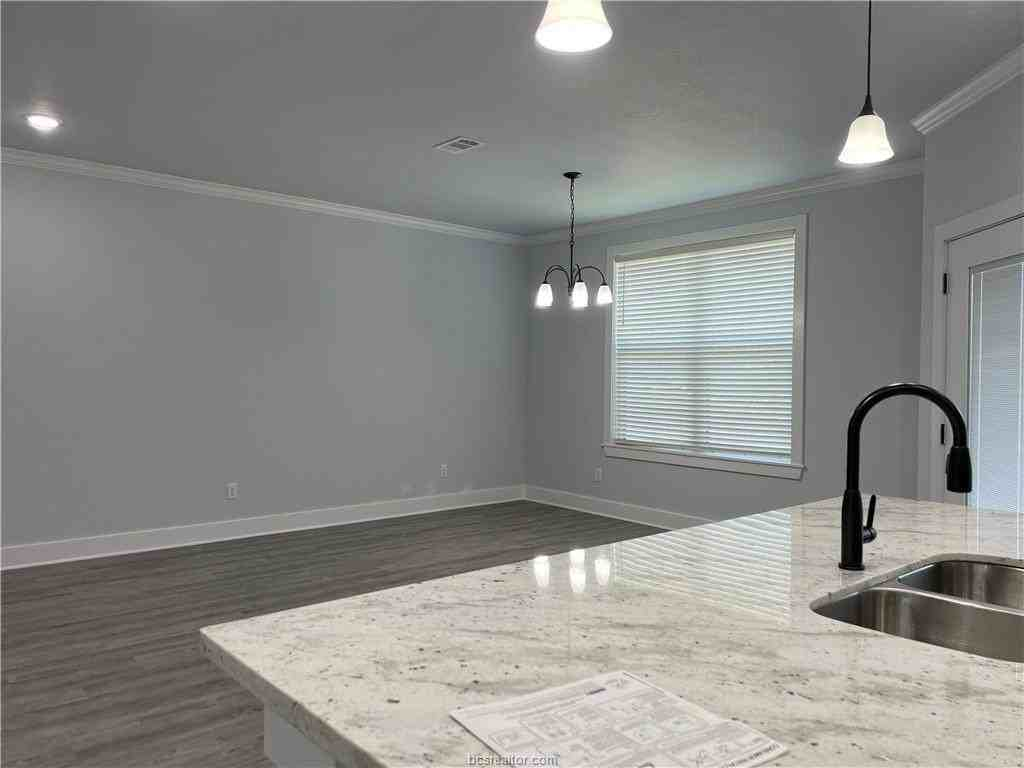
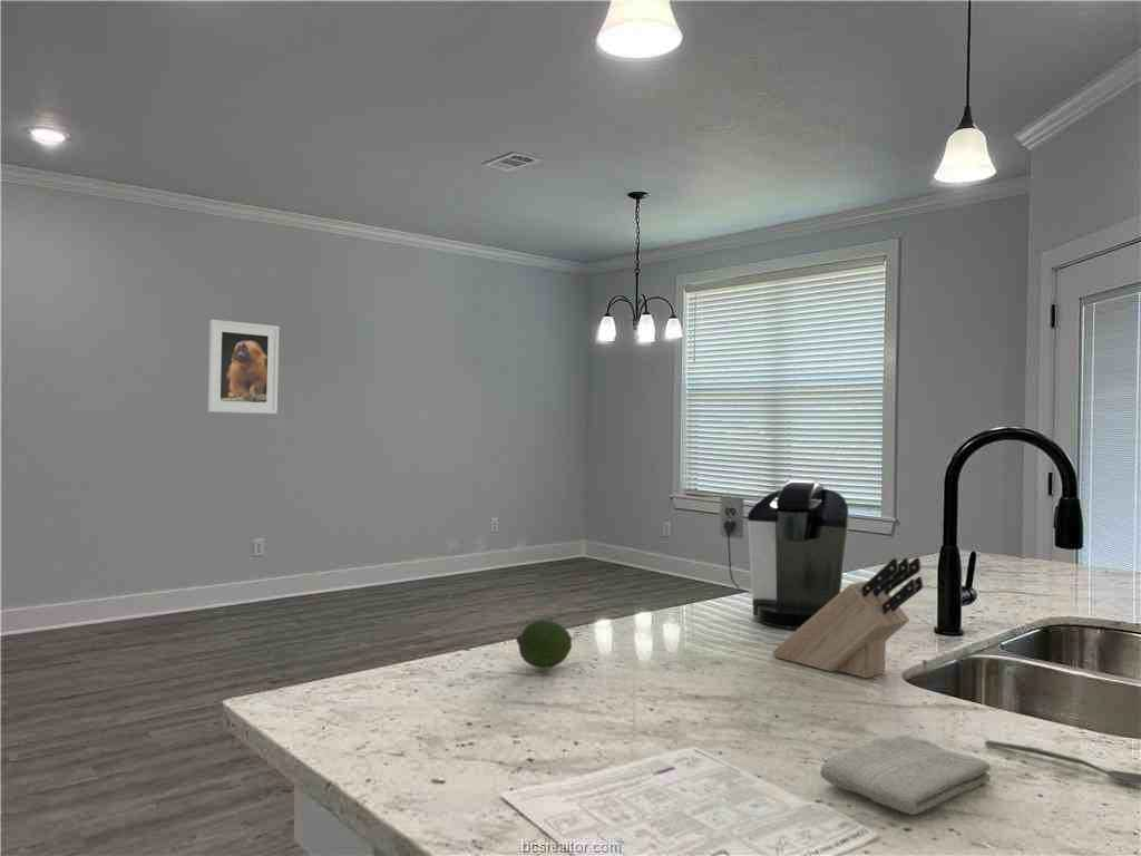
+ spoon (1070, 760)
+ washcloth (907, 770)
+ fruit (544, 643)
+ knife block (848, 609)
+ coffee maker (772, 546)
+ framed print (244, 368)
